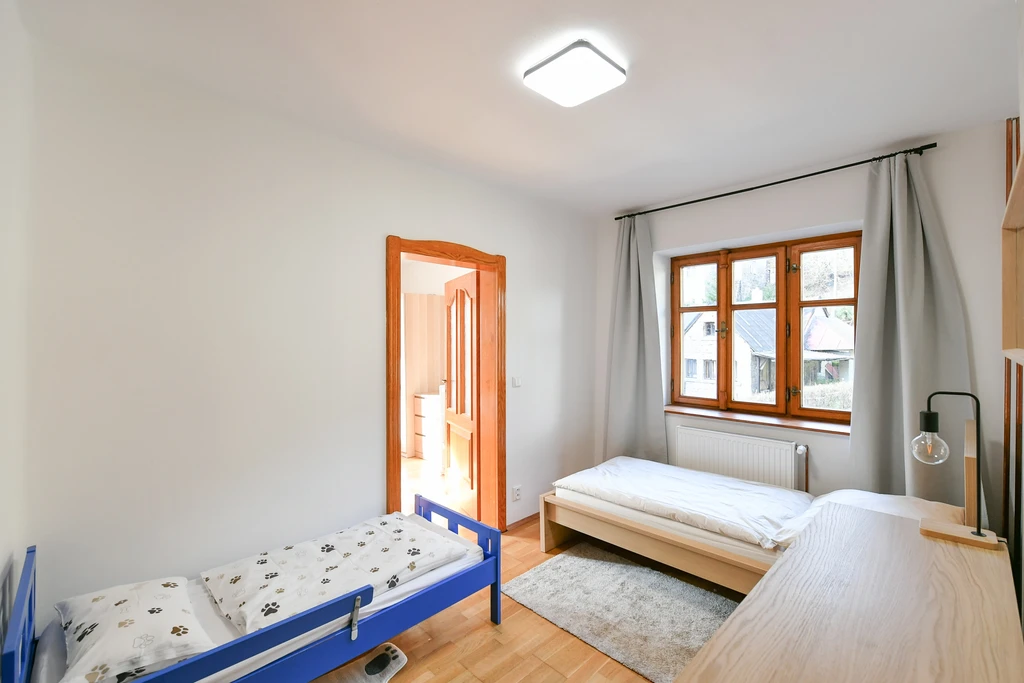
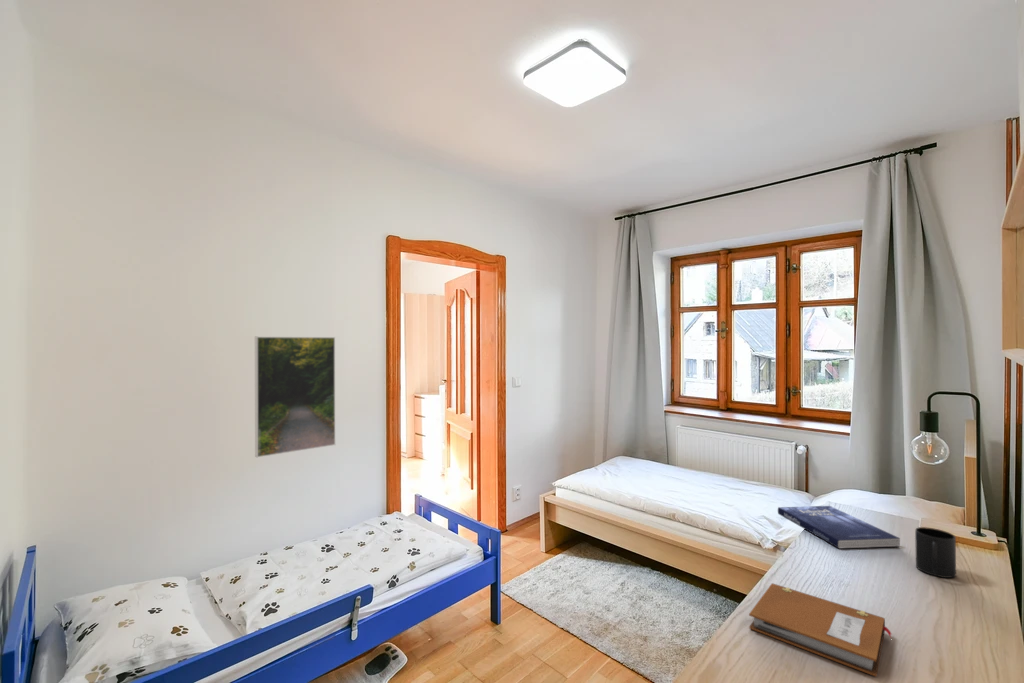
+ mug (935, 553)
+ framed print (297, 393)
+ book (833, 525)
+ notebook (820, 623)
